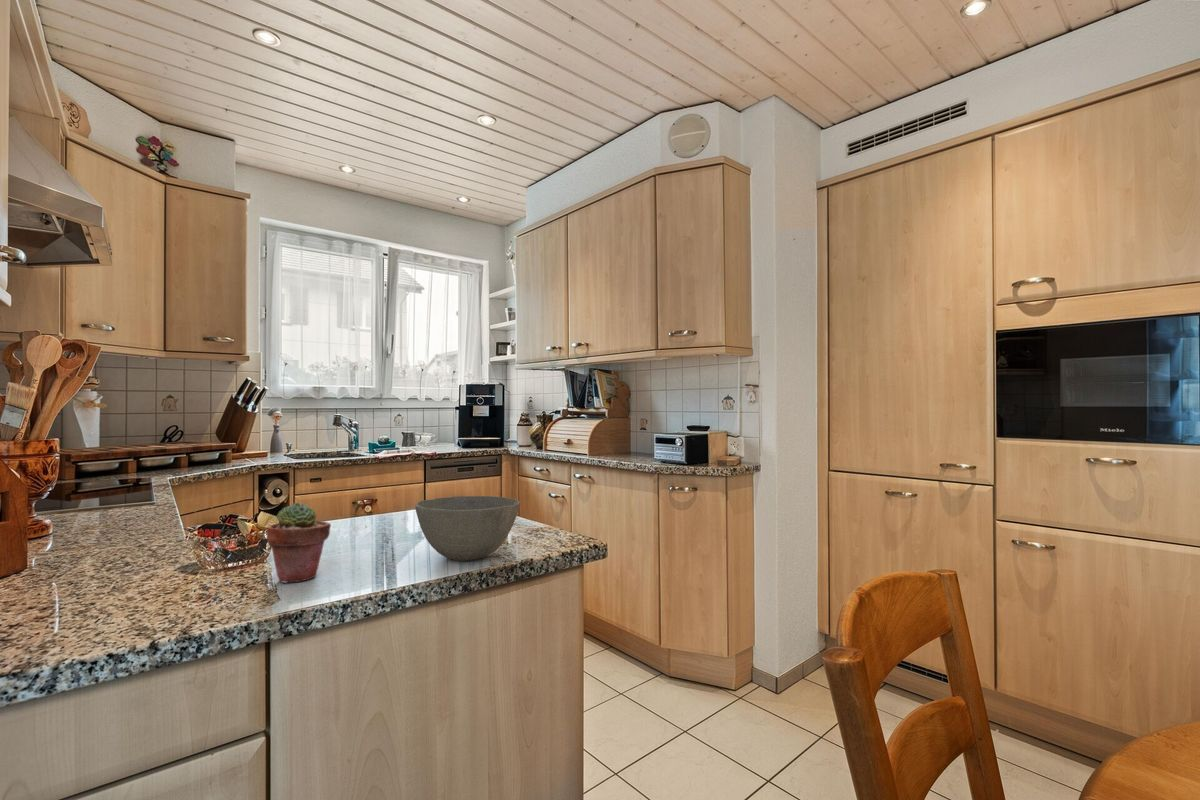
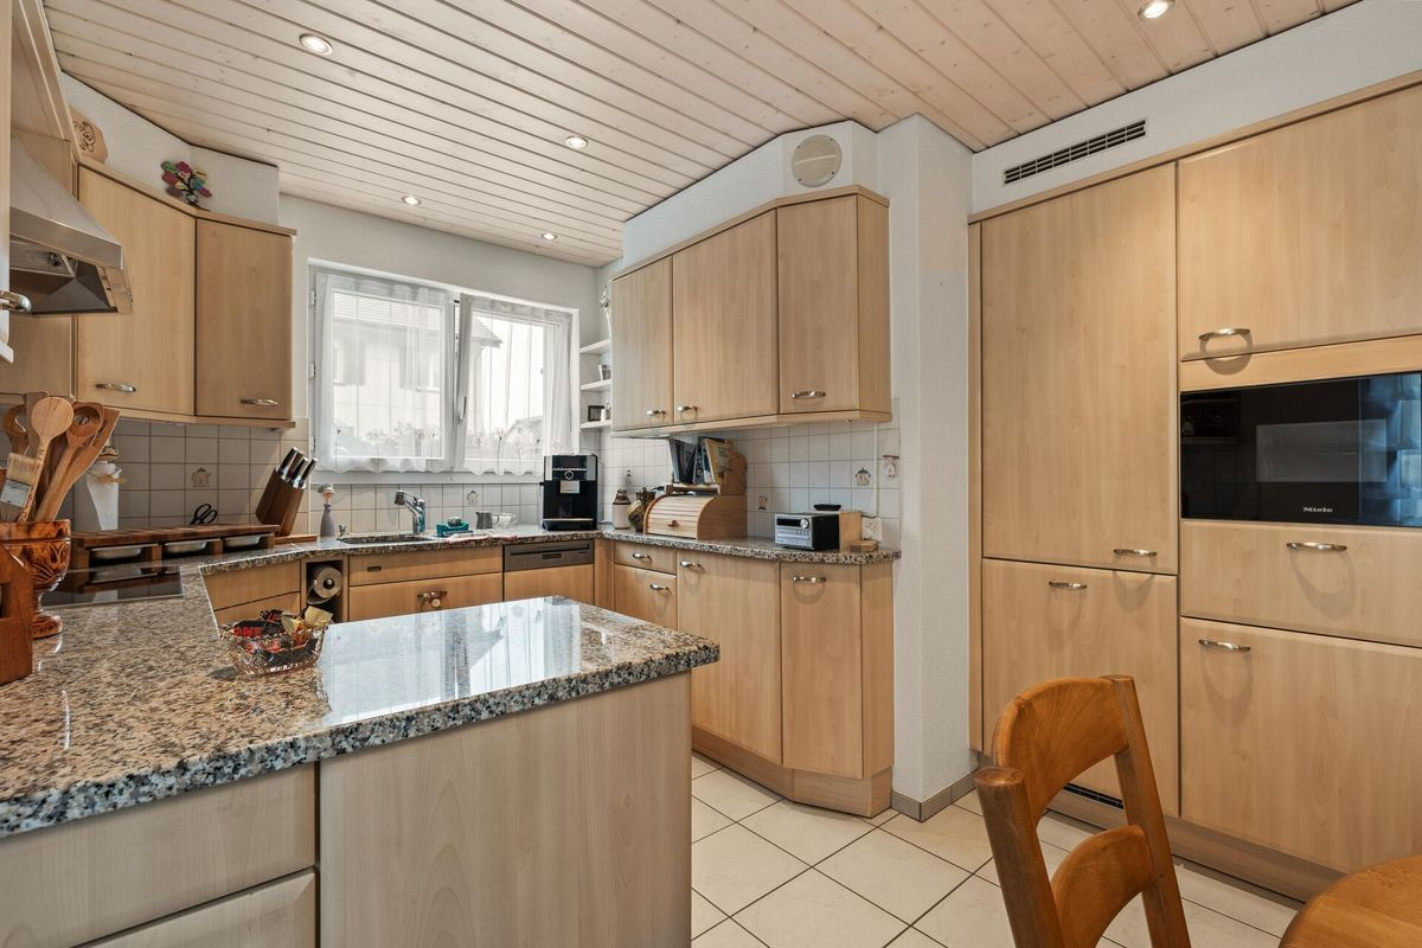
- bowl (468, 528)
- potted succulent (298, 539)
